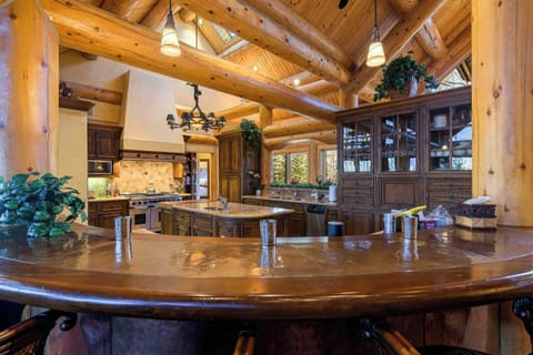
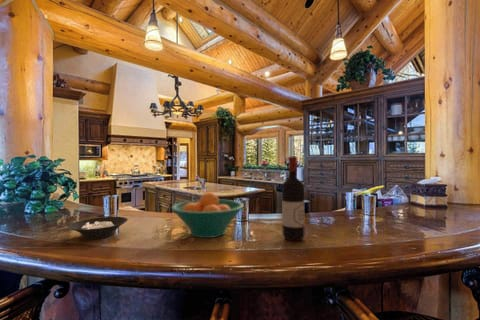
+ fruit bowl (208, 212)
+ cereal bowl (99, 228)
+ wine bottle (293, 197)
